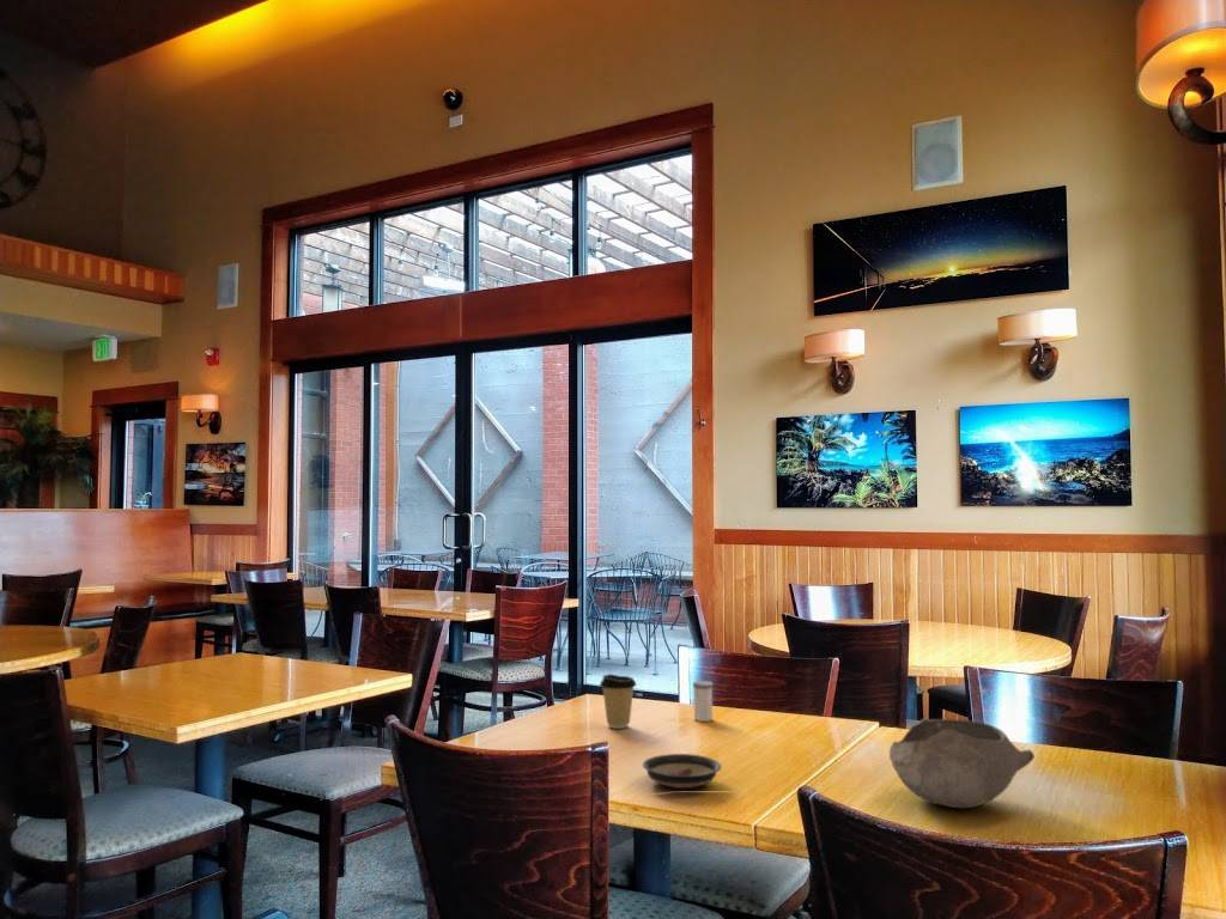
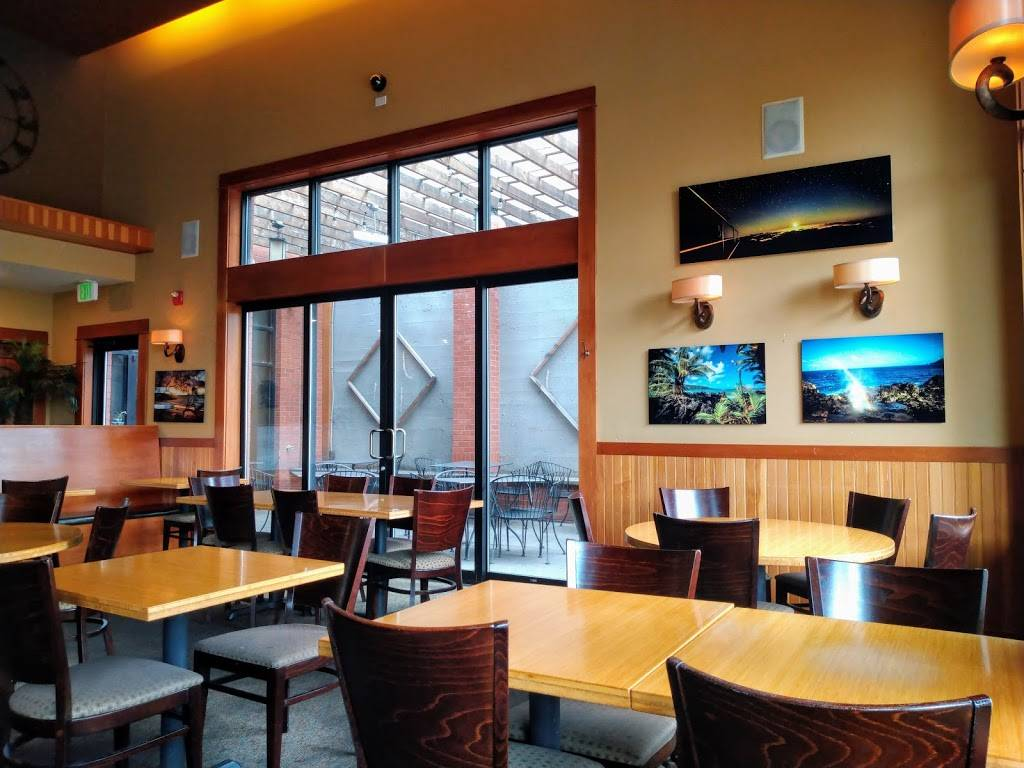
- coffee cup (618, 701)
- salt shaker (703, 701)
- saucer (681, 773)
- bowl (960, 760)
